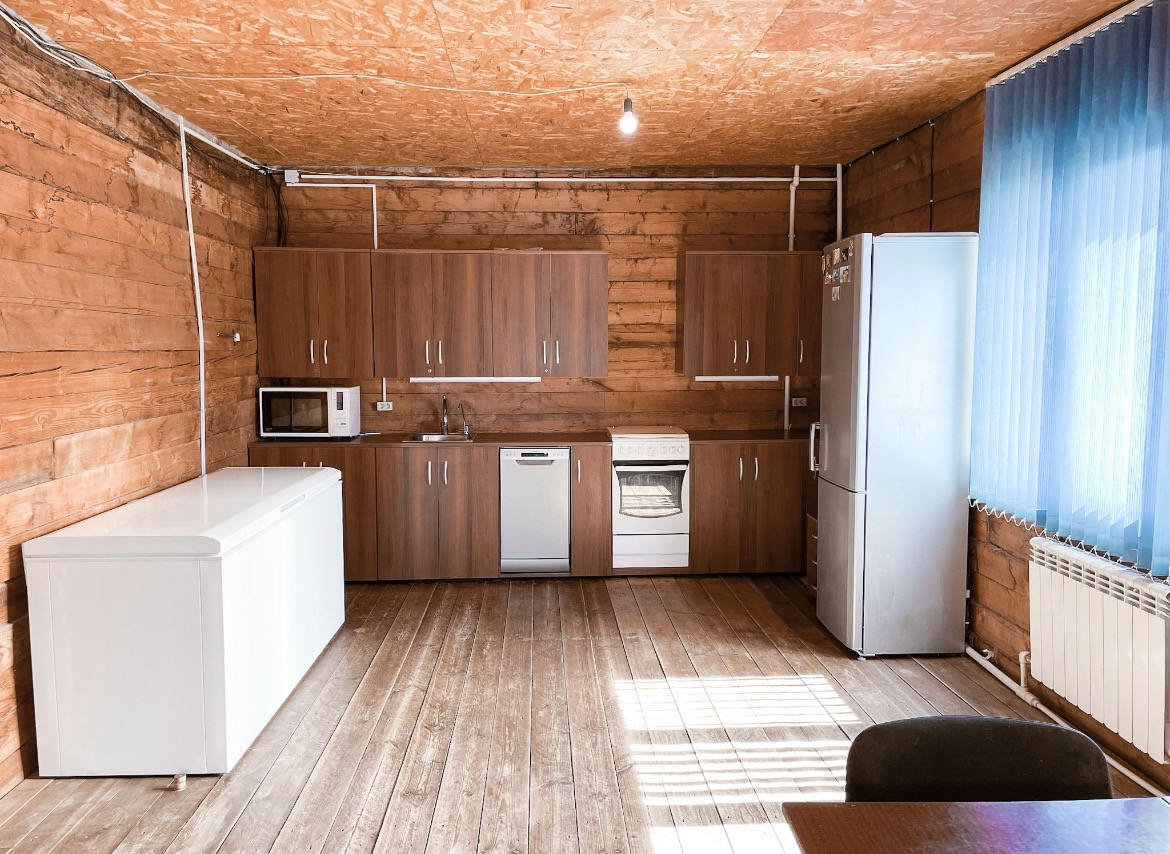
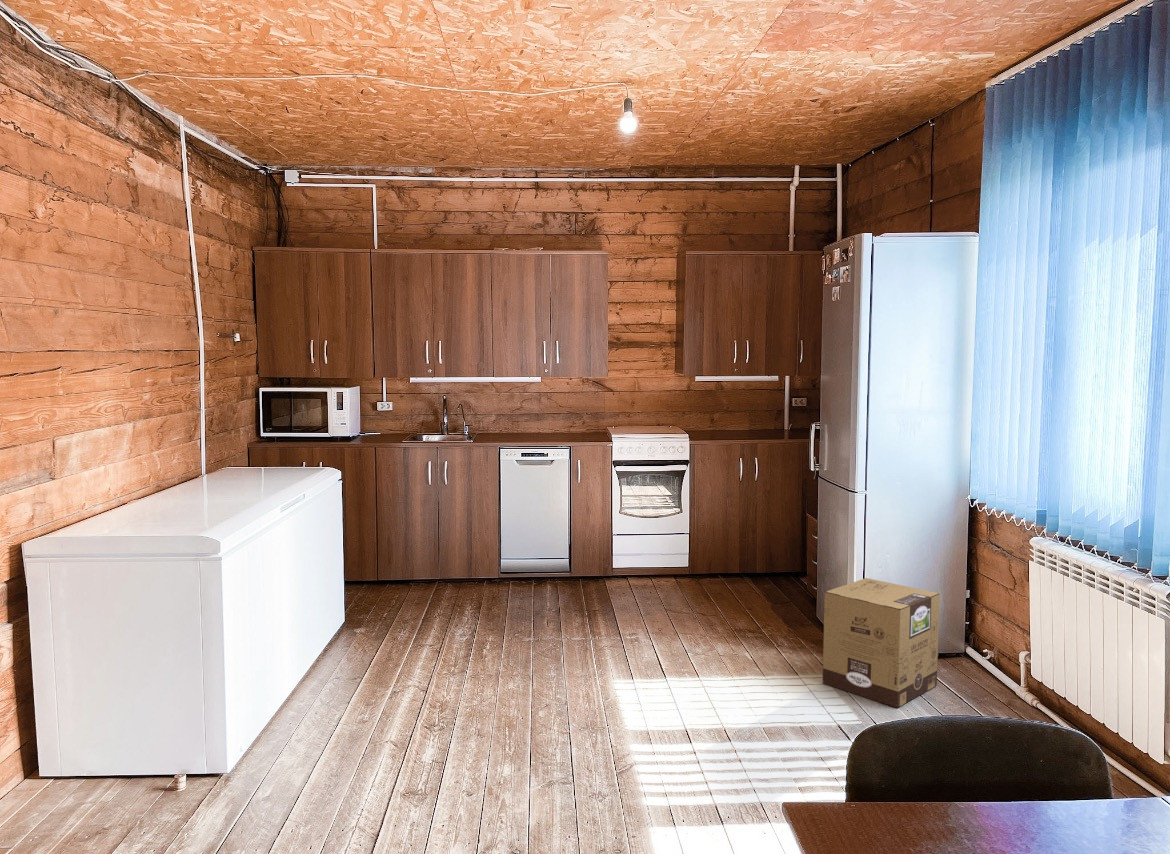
+ cardboard box (880, 638)
